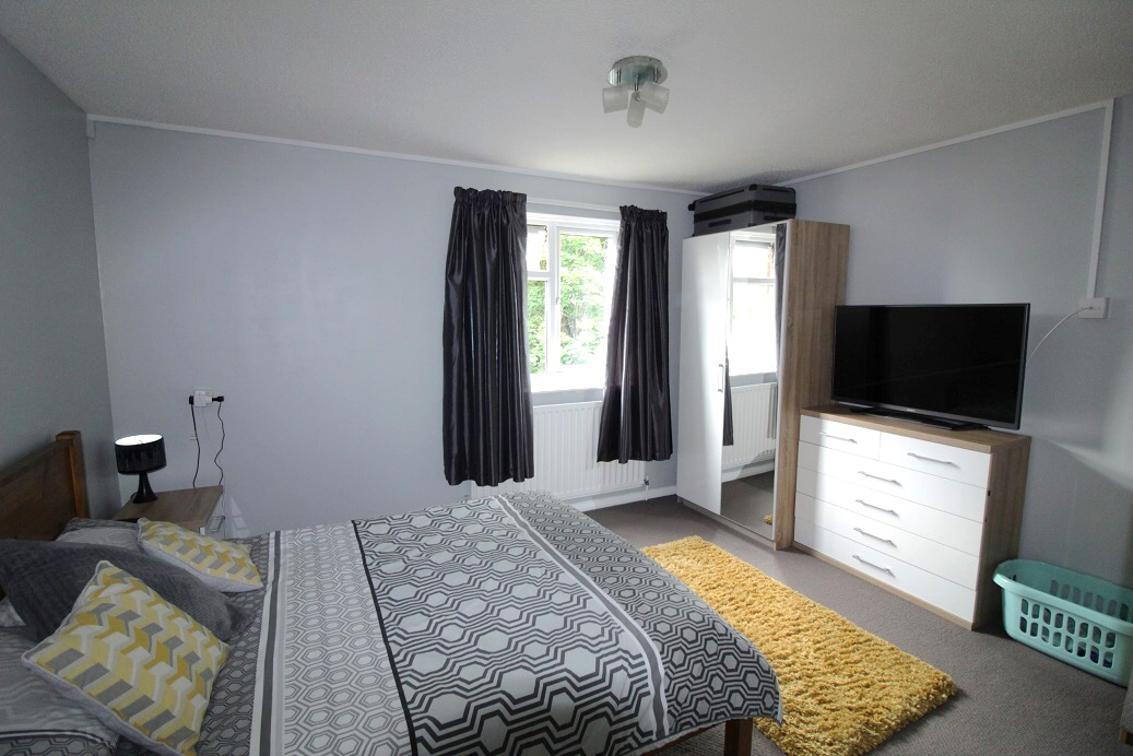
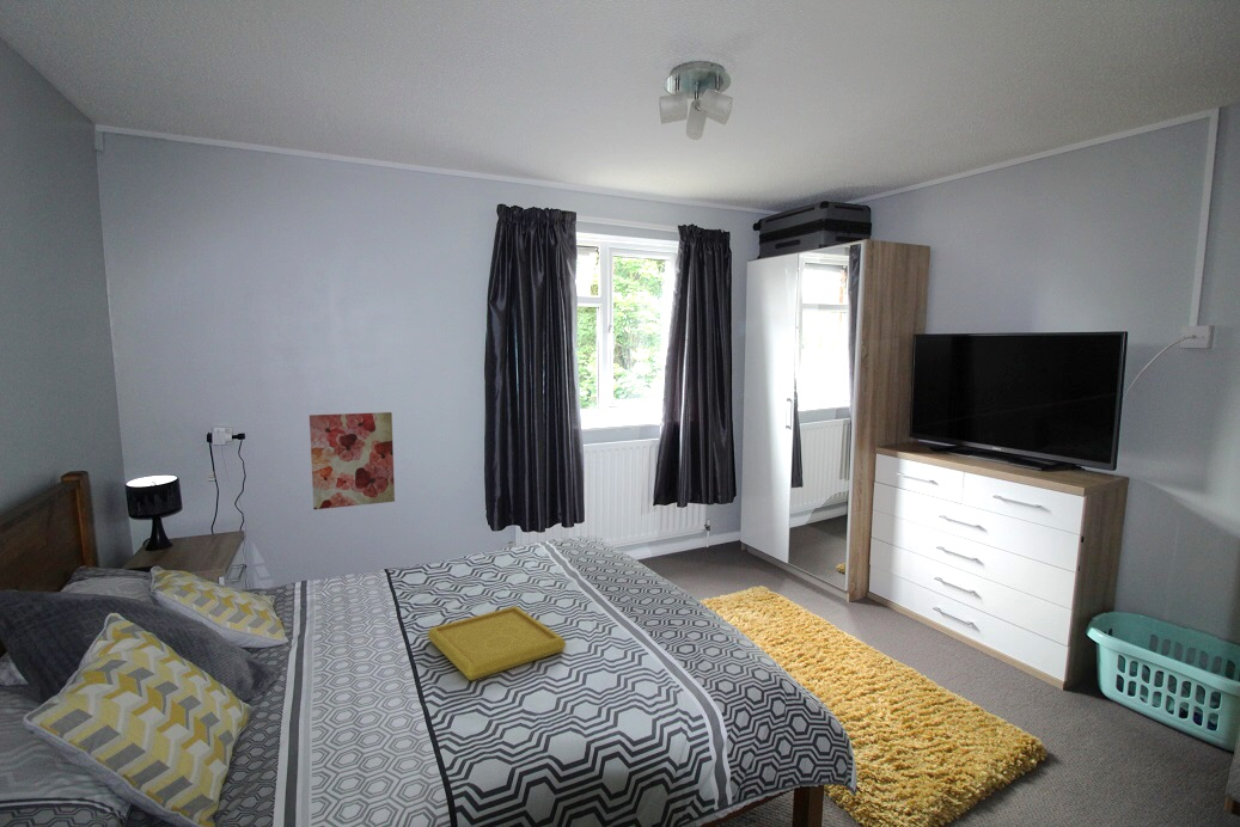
+ serving tray (495, 639)
+ wall art (353, 459)
